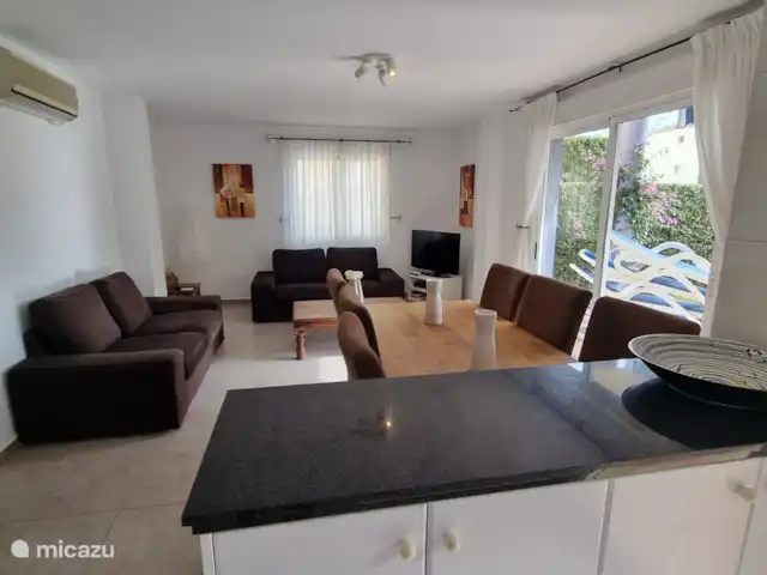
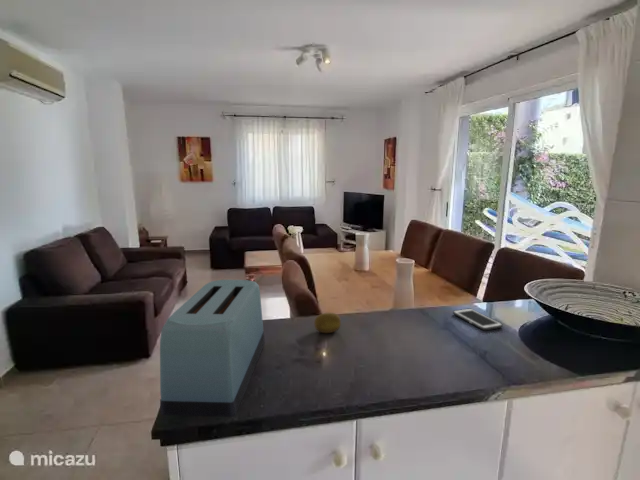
+ cell phone (476, 318)
+ toaster (220, 335)
+ fruit (327, 322)
